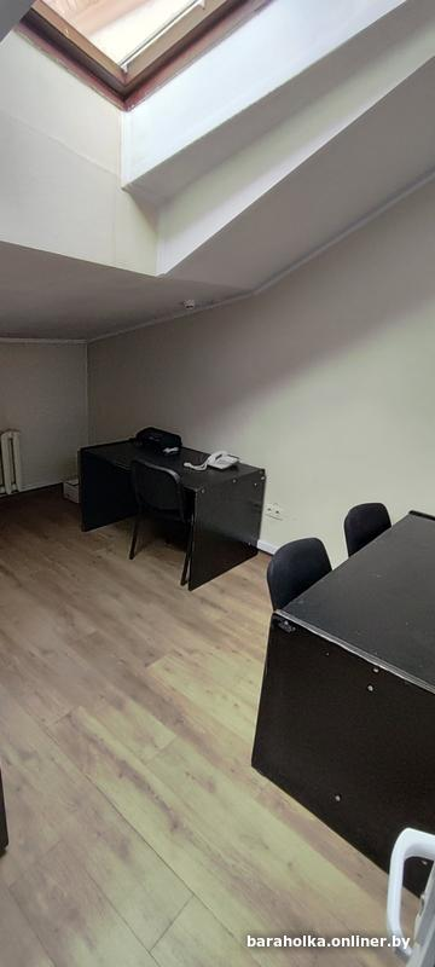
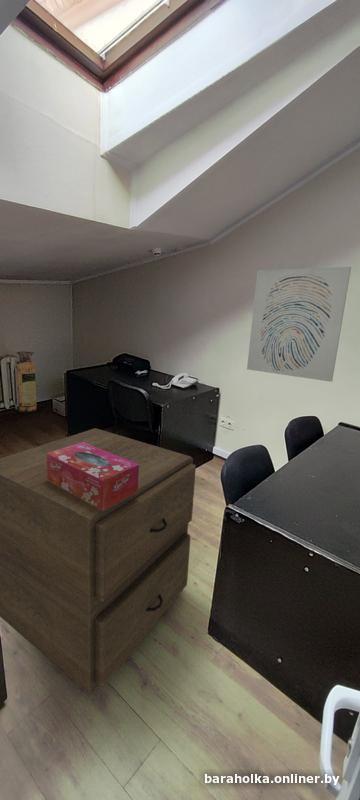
+ fire extinguisher (24, 382)
+ tissue box (91, 471)
+ filing cabinet (99, 538)
+ wall art (293, 323)
